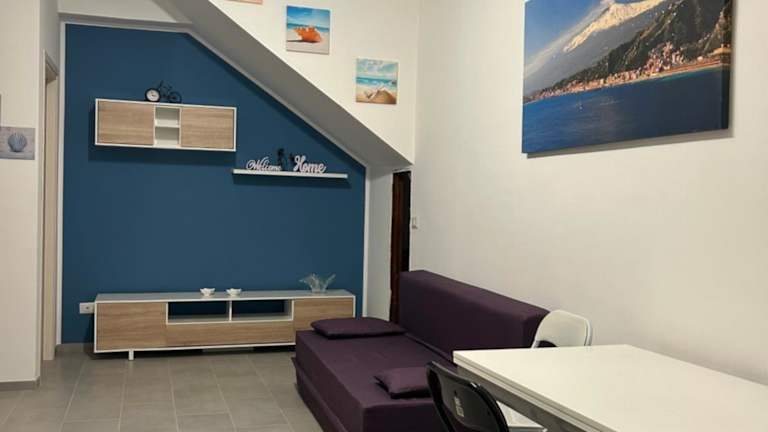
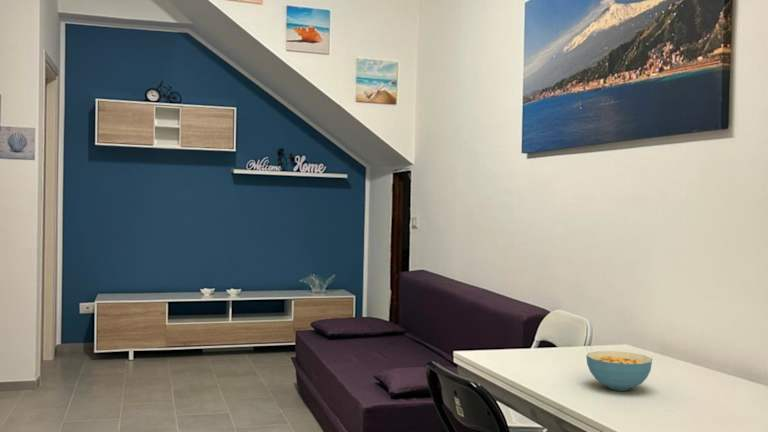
+ cereal bowl (618, 372)
